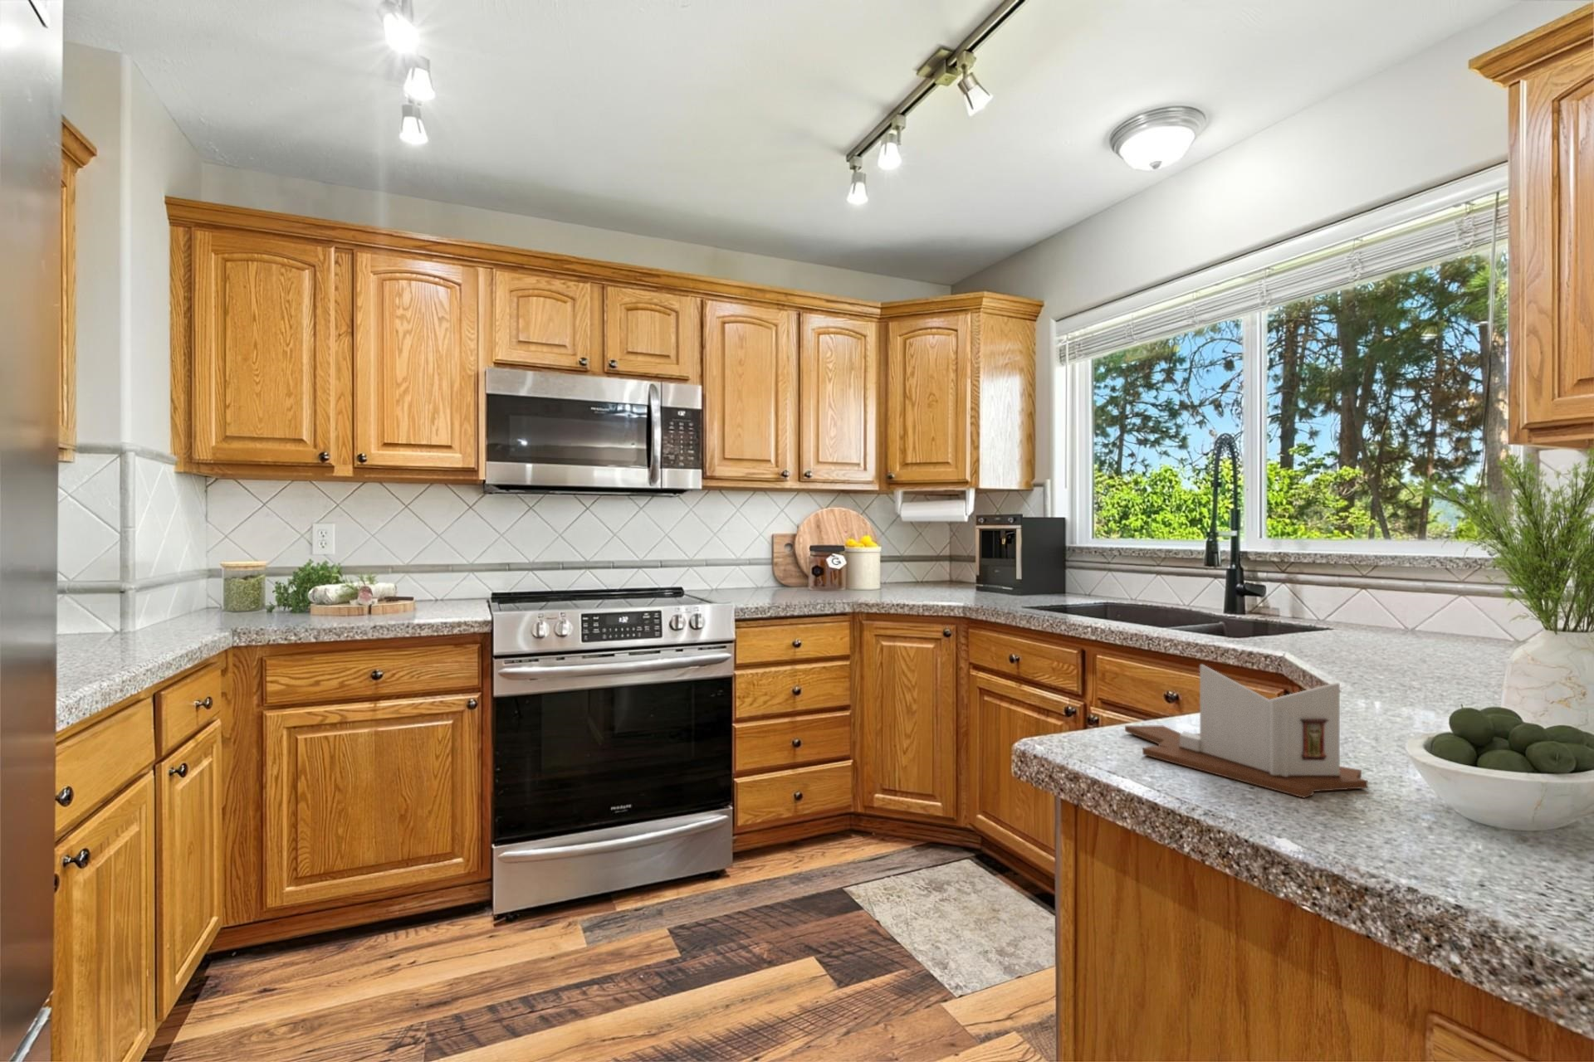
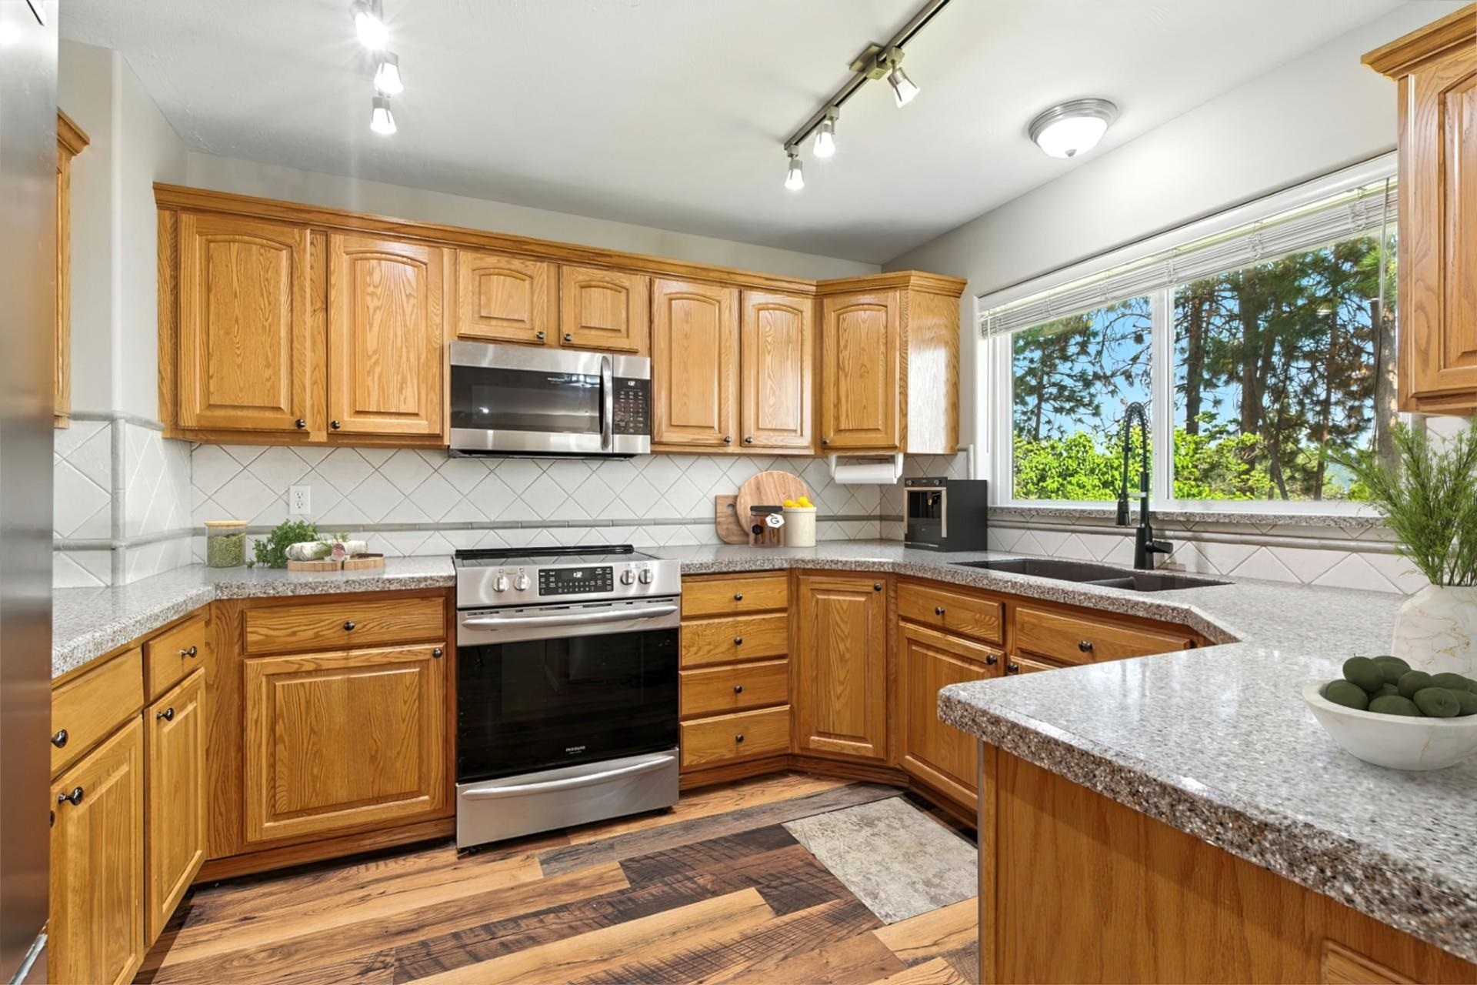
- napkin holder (1236, 712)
